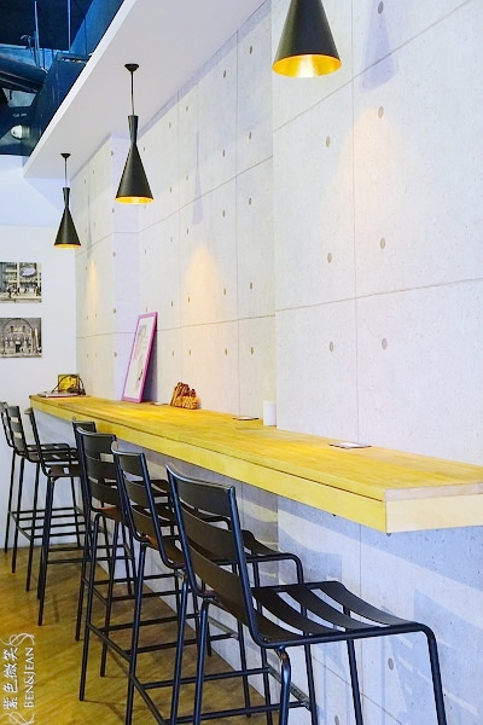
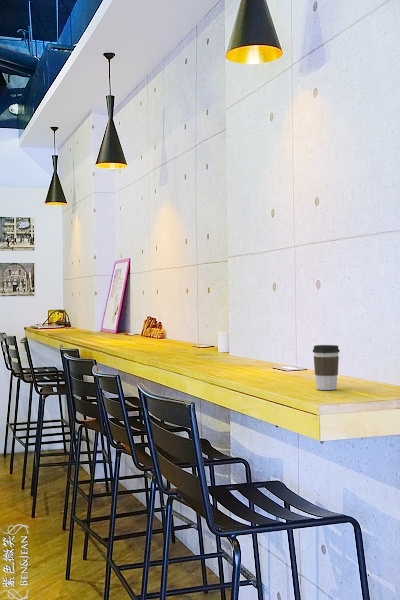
+ coffee cup (326, 367)
